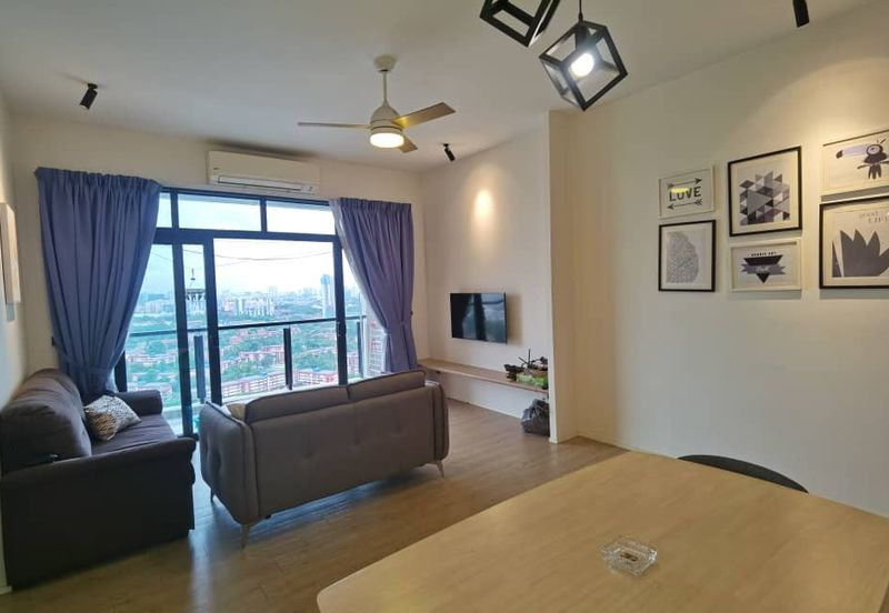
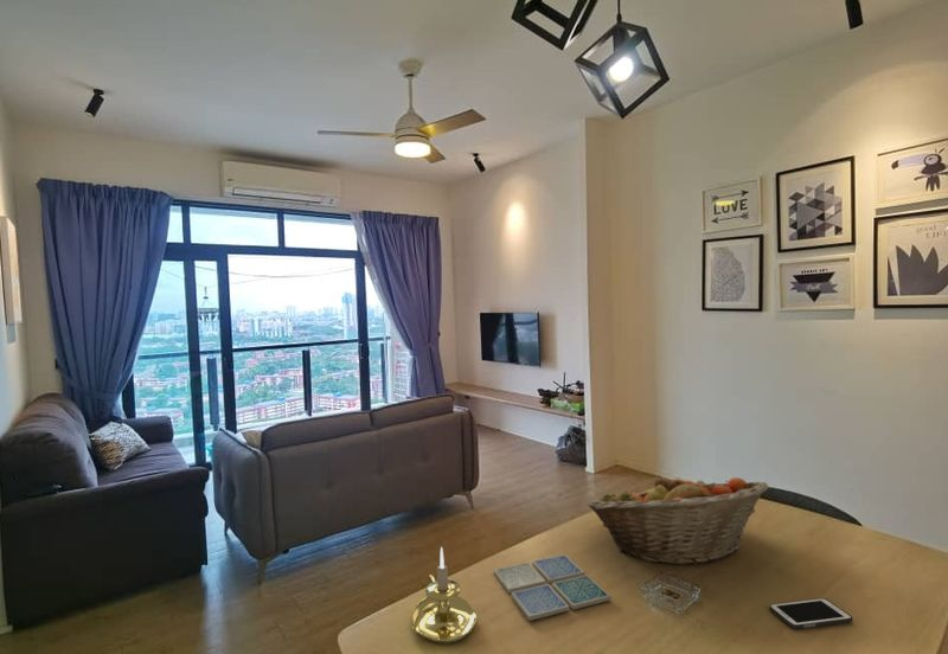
+ candle holder (441, 582)
+ cell phone (809, 613)
+ fruit basket (675, 508)
+ drink coaster (549, 584)
